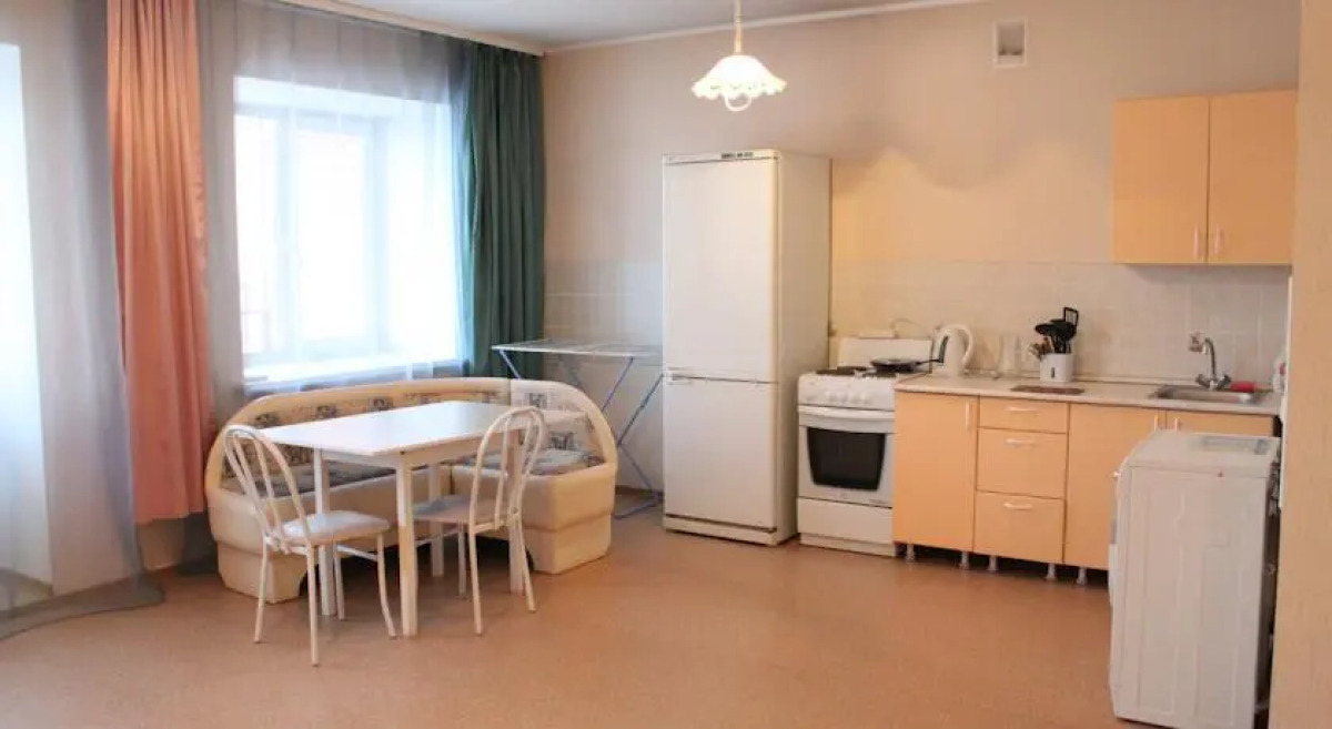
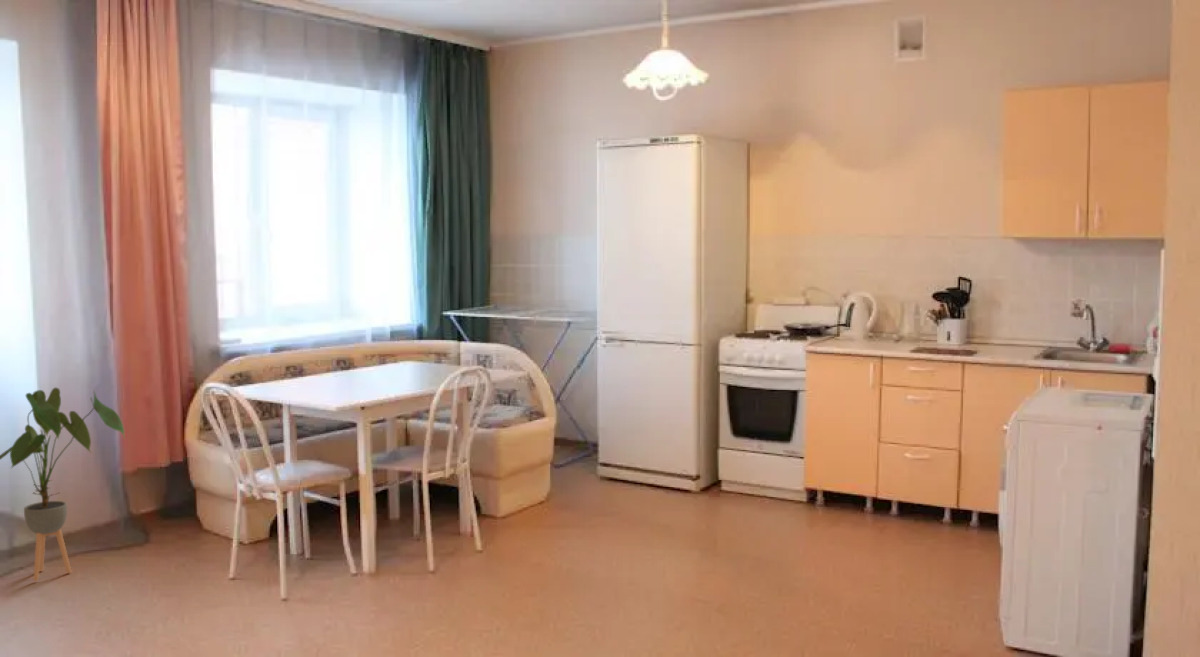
+ house plant (51, 479)
